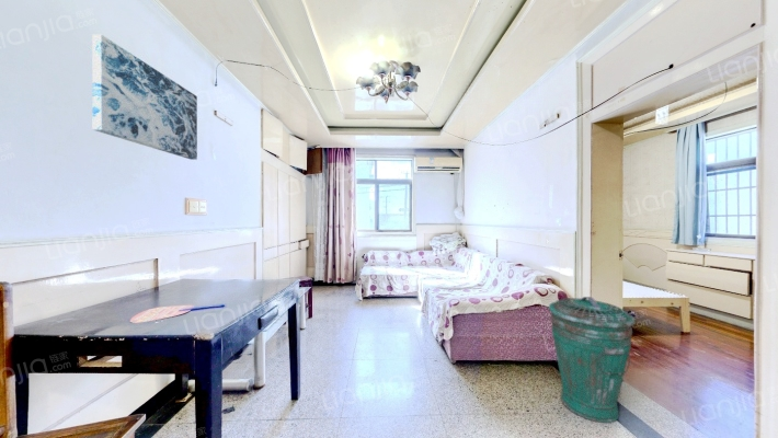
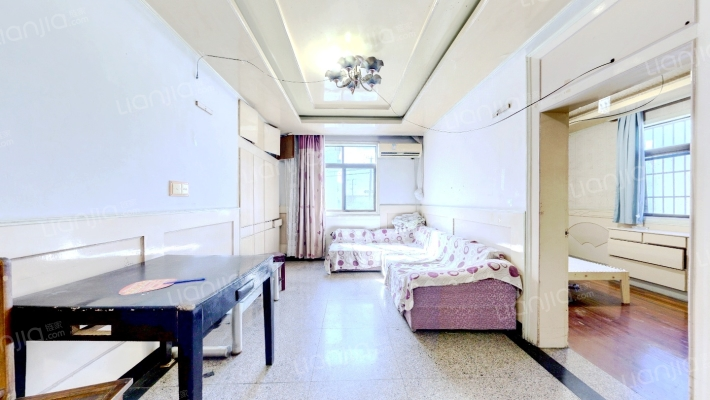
- wall art (155, 110)
- trash can (588, 351)
